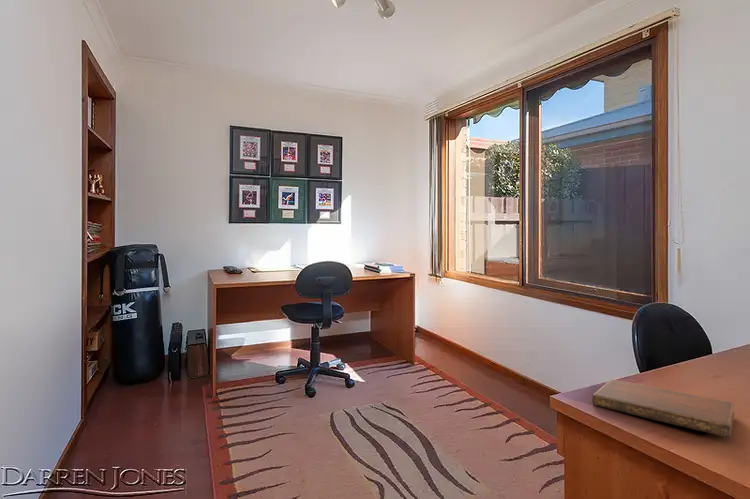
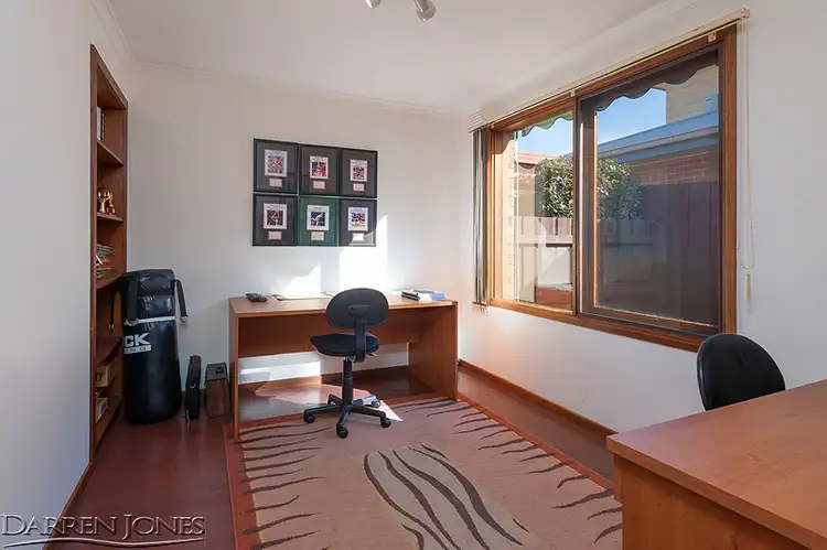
- notebook (661, 404)
